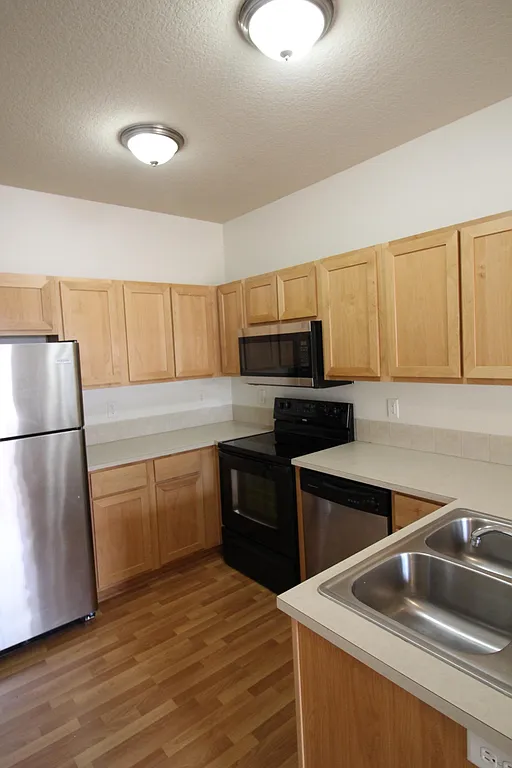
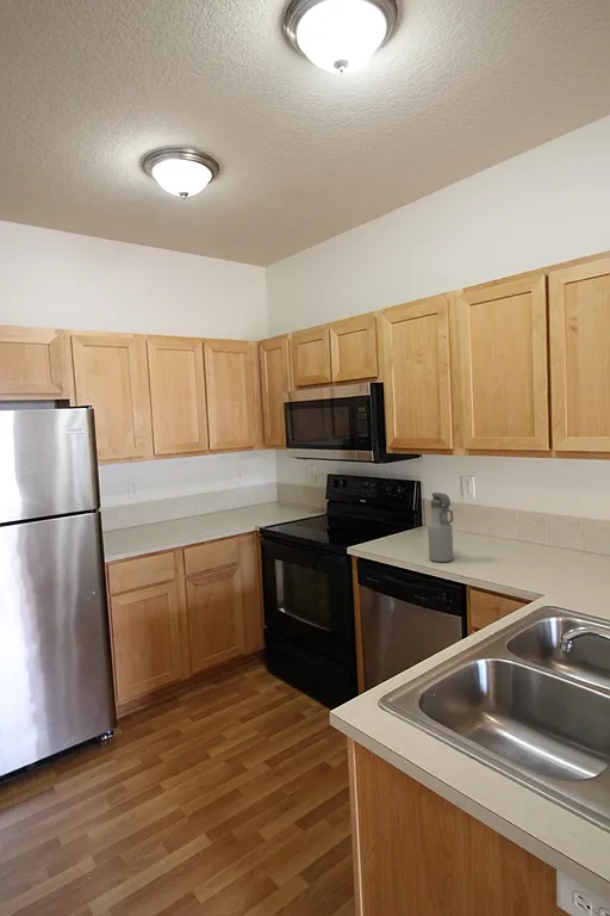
+ water bottle (440, 526)
